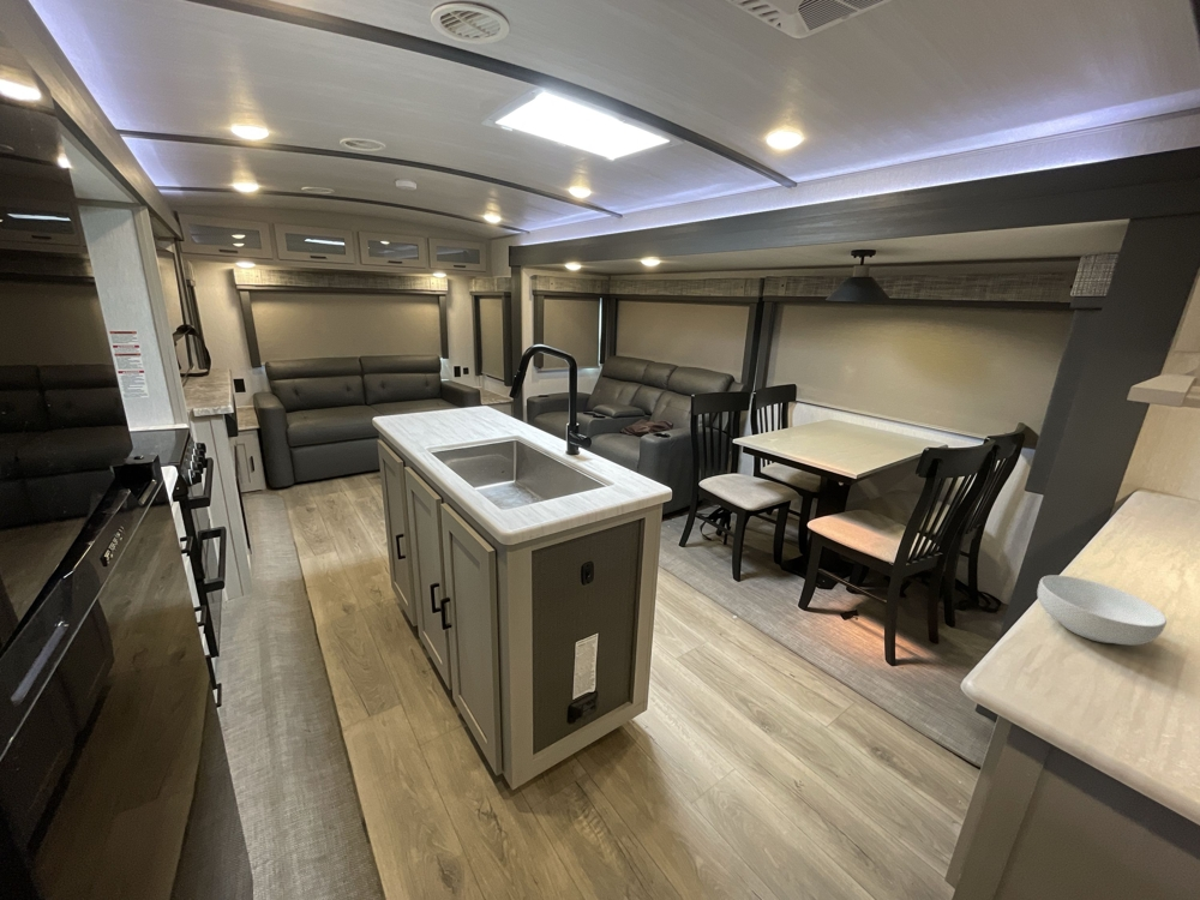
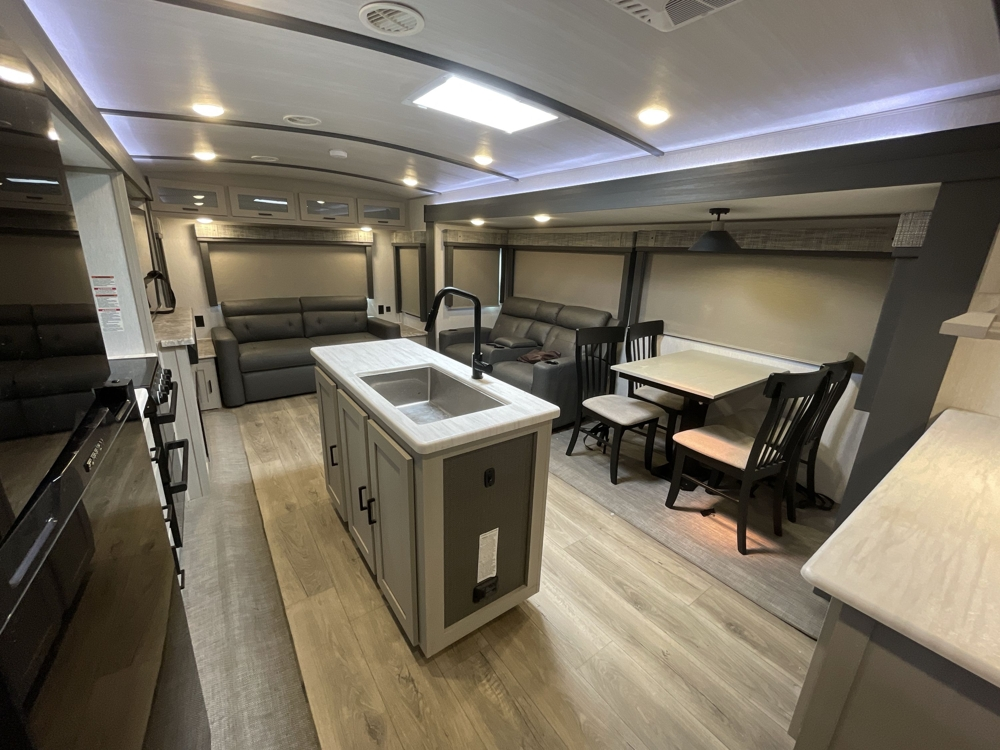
- cereal bowl (1093, 613)
